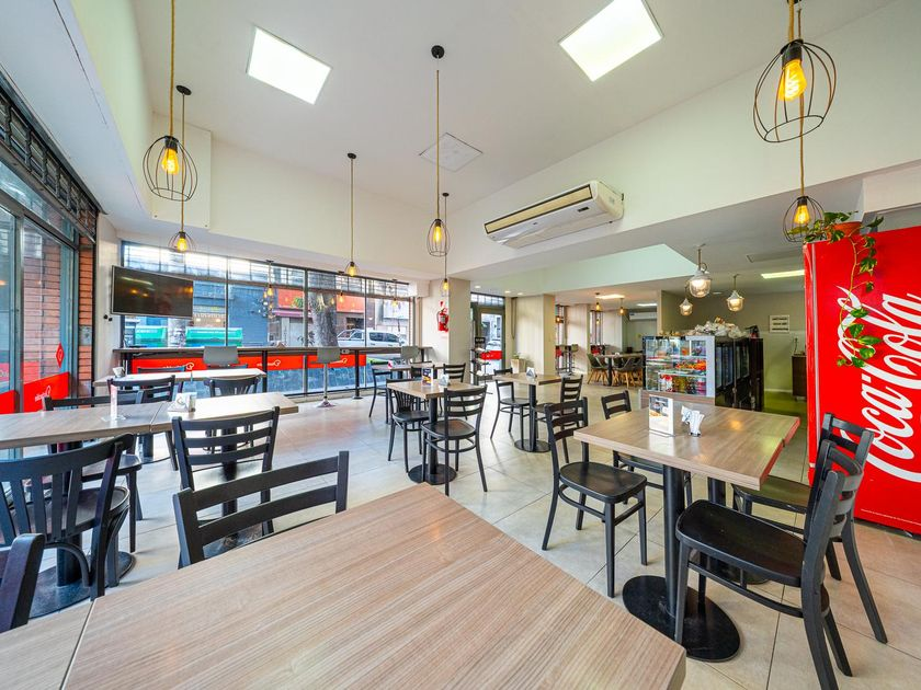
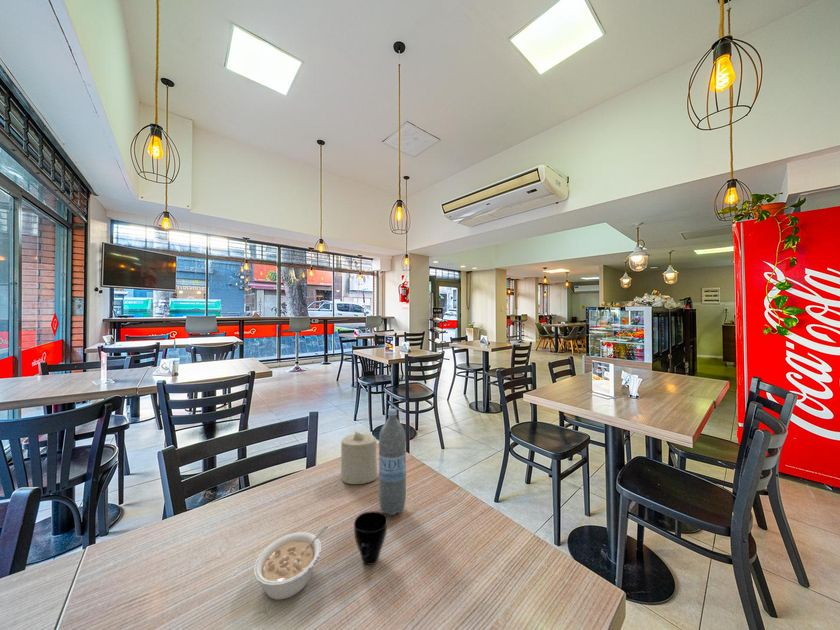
+ water bottle (392, 460)
+ legume (290, 562)
+ candle (359, 454)
+ cup (369, 544)
